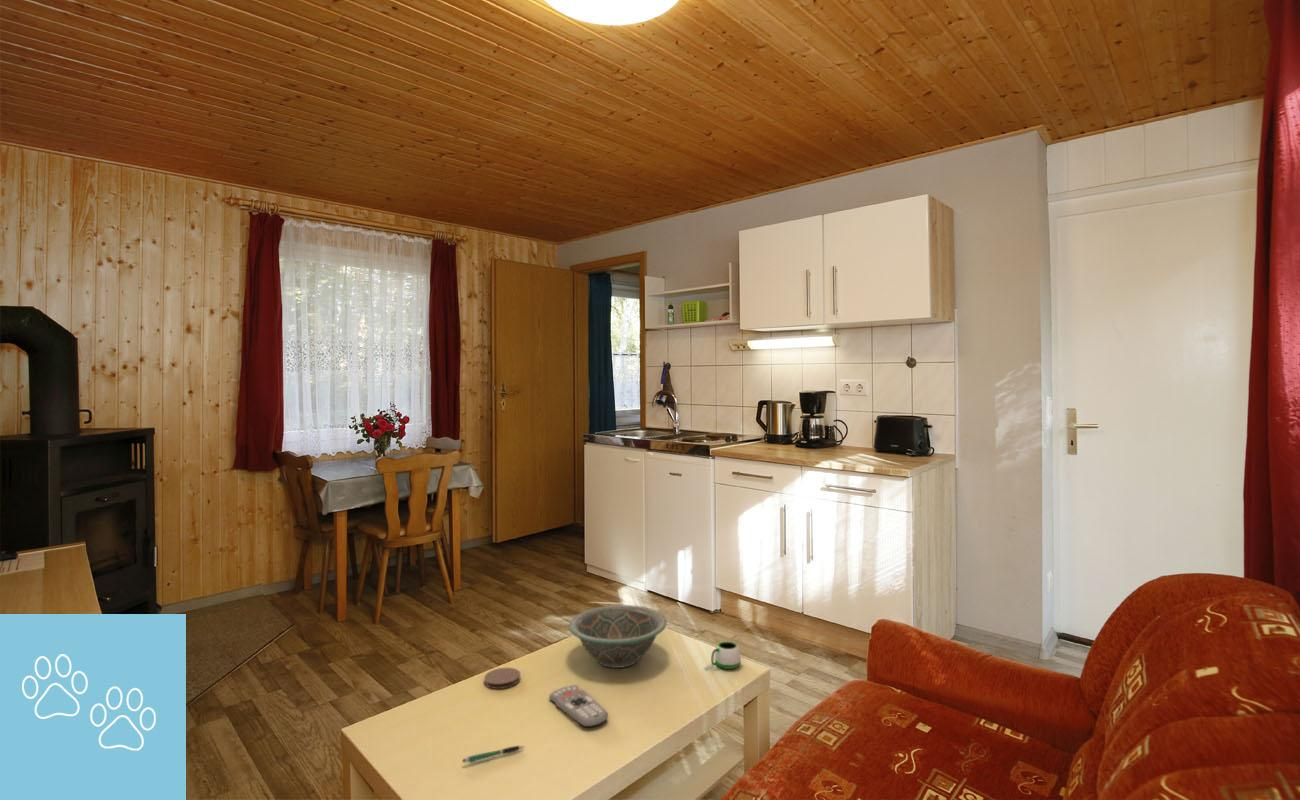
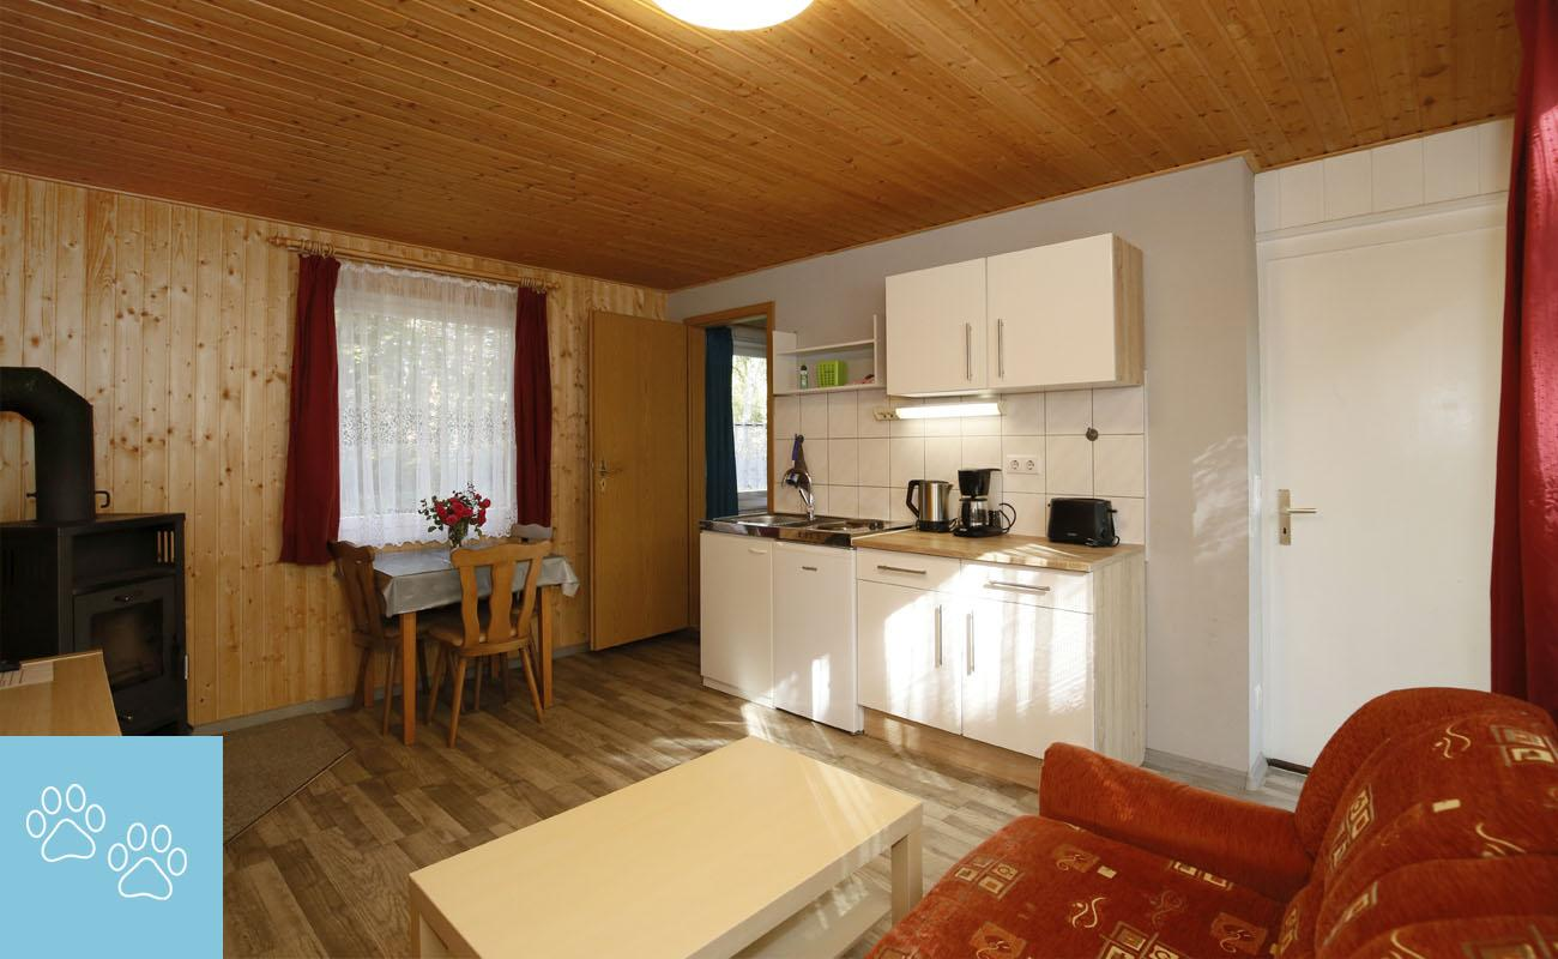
- decorative bowl (618, 640)
- coaster (502, 677)
- pen (494, 753)
- remote control (579, 706)
- mug (722, 656)
